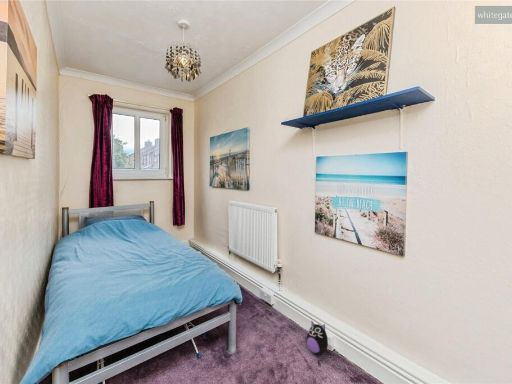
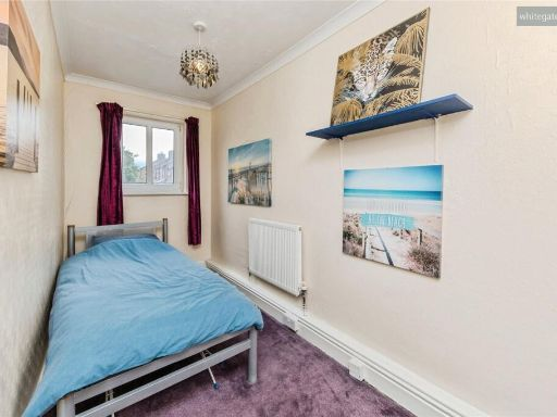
- plush toy (318, 337)
